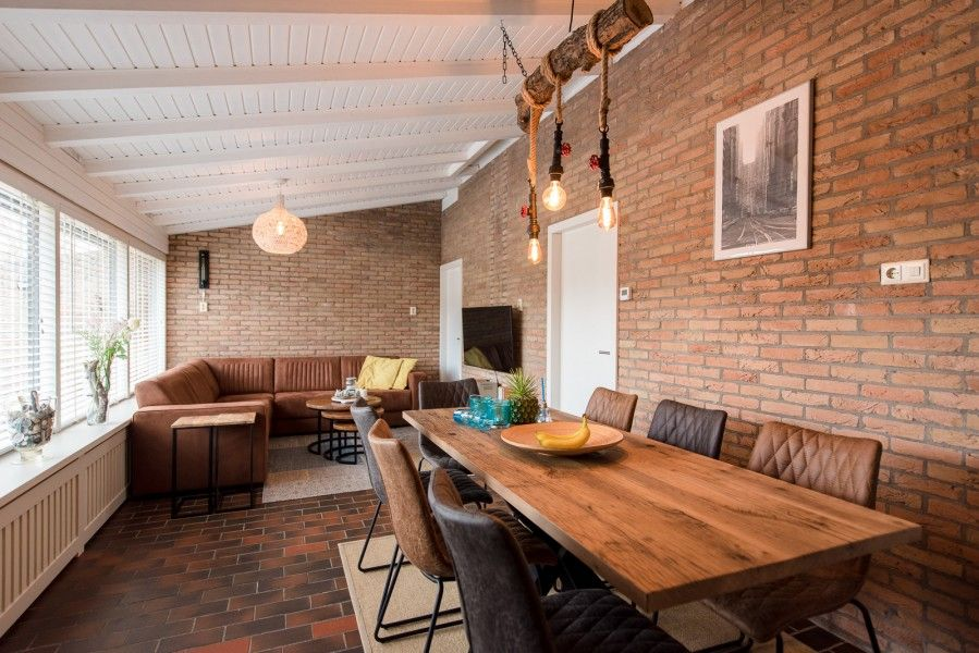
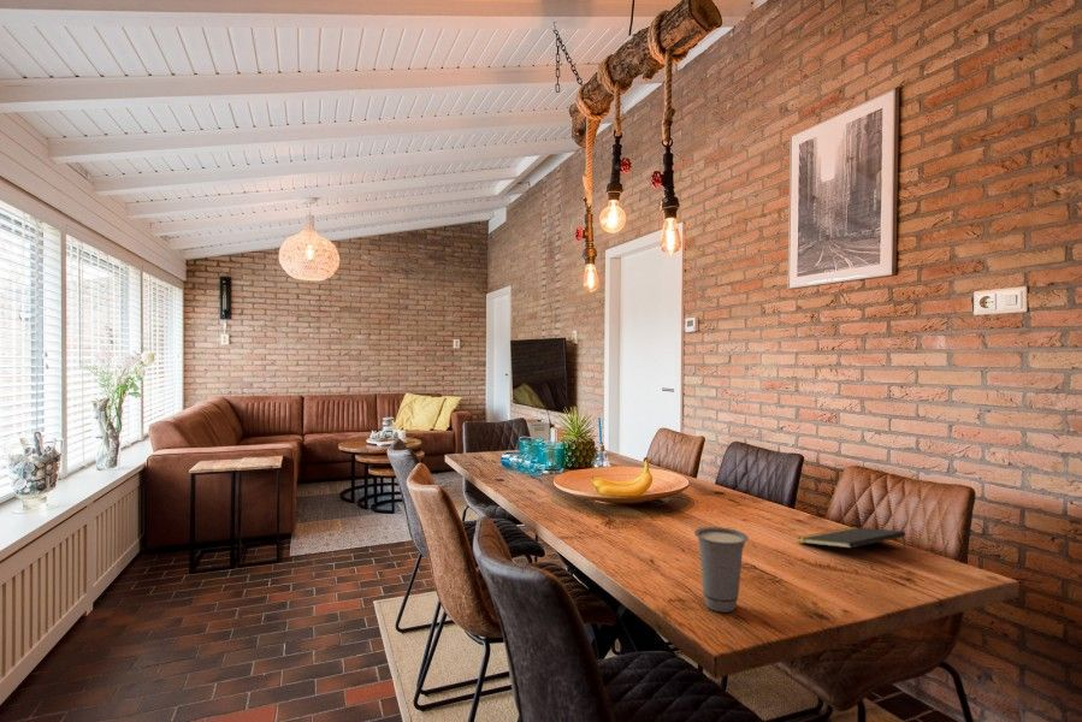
+ cup (720, 570)
+ notepad (850, 537)
